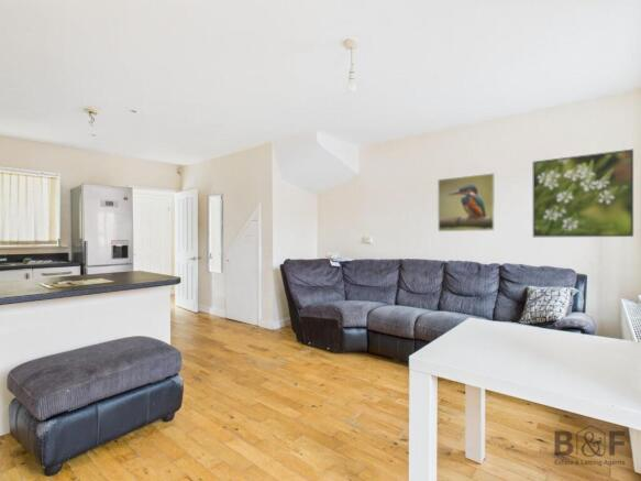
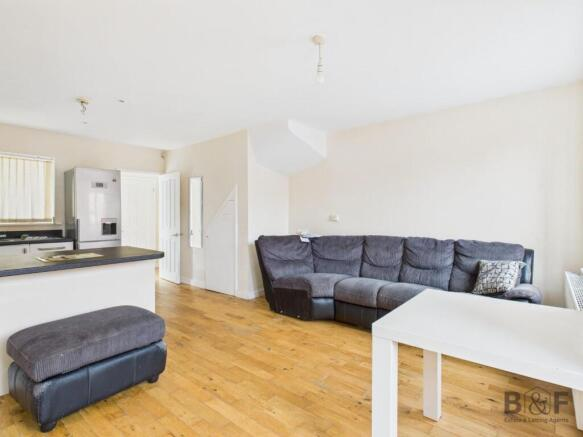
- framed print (464, 204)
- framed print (579, 196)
